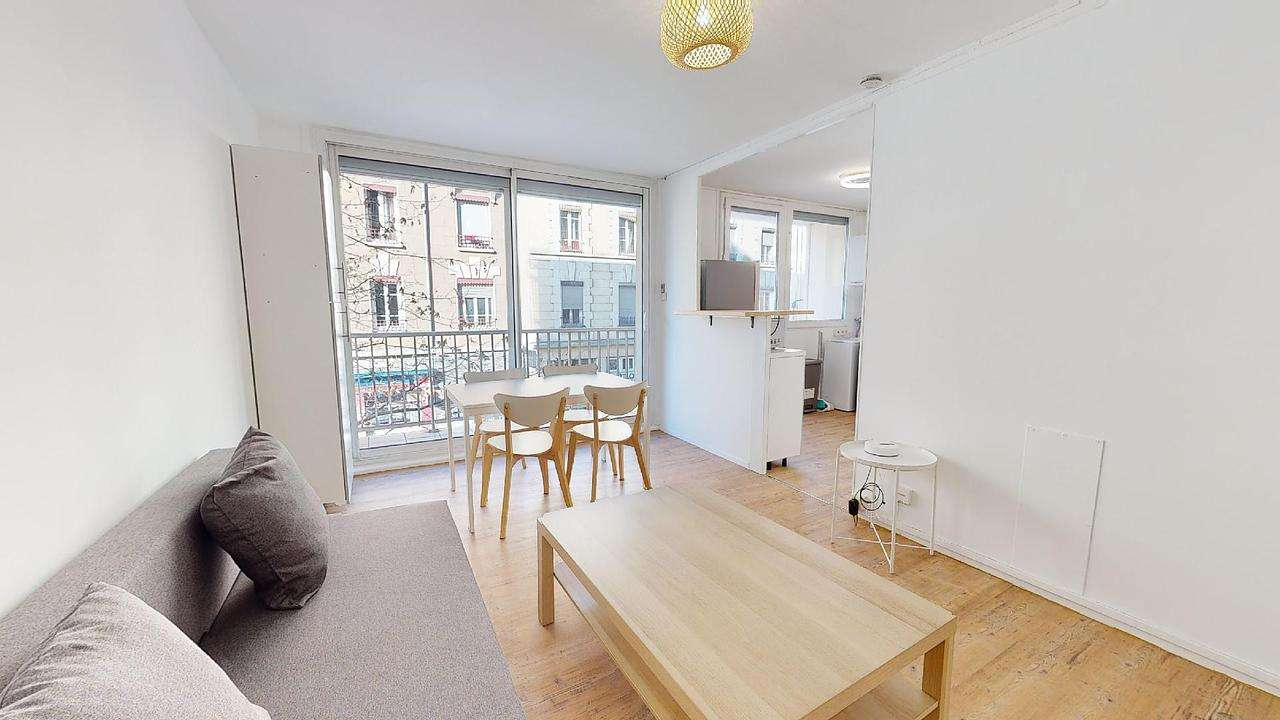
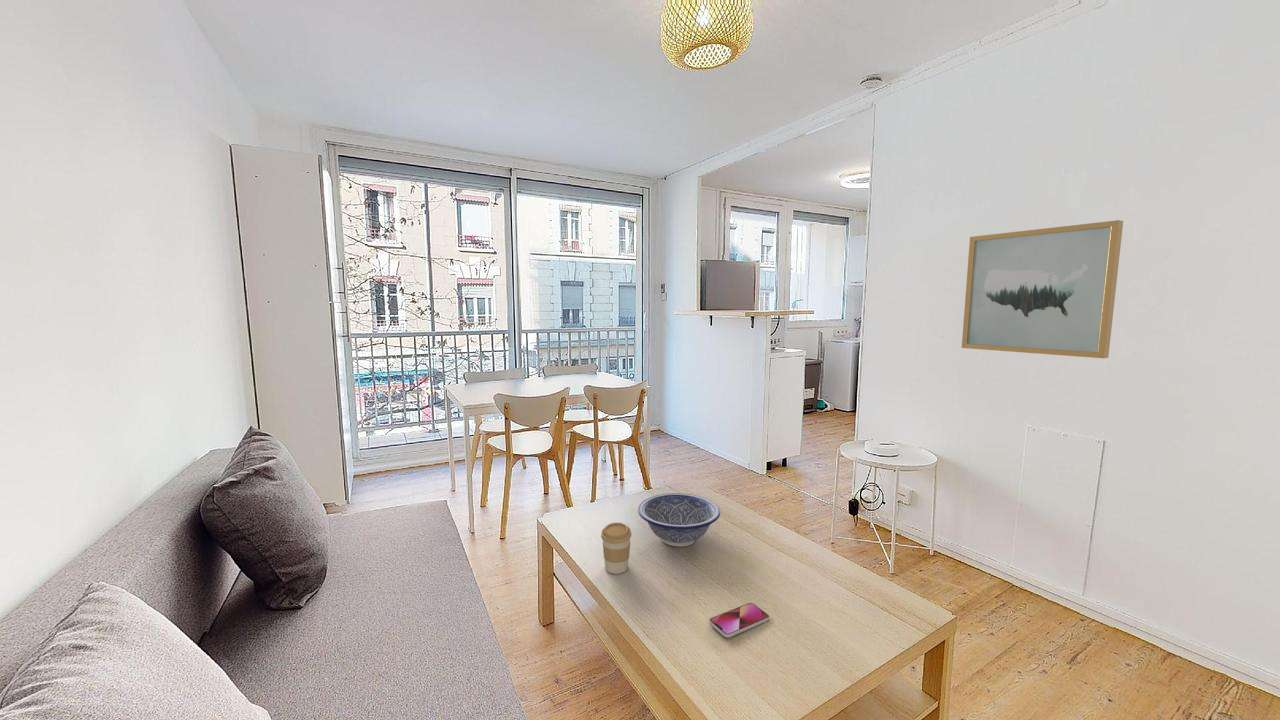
+ decorative bowl (678, 523)
+ wall art (1032, 291)
+ coffee cup (616, 547)
+ smartphone (739, 619)
